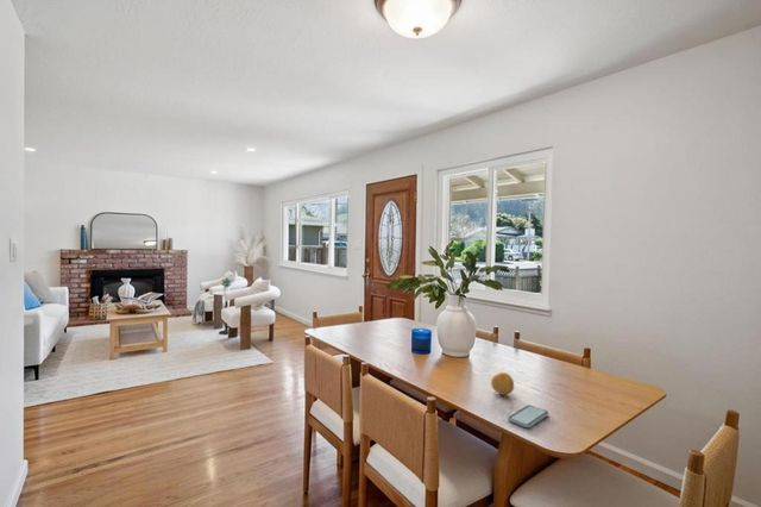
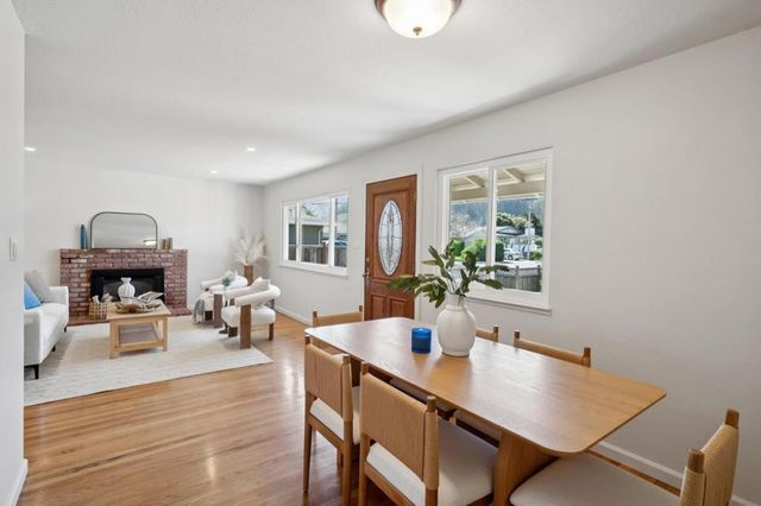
- smartphone (528, 415)
- fruit (502, 383)
